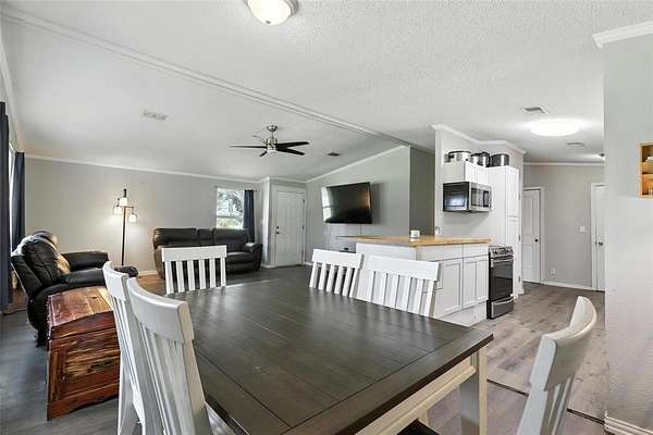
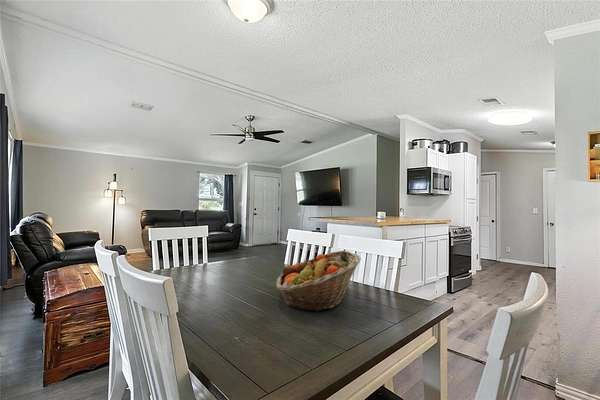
+ fruit basket (317, 276)
